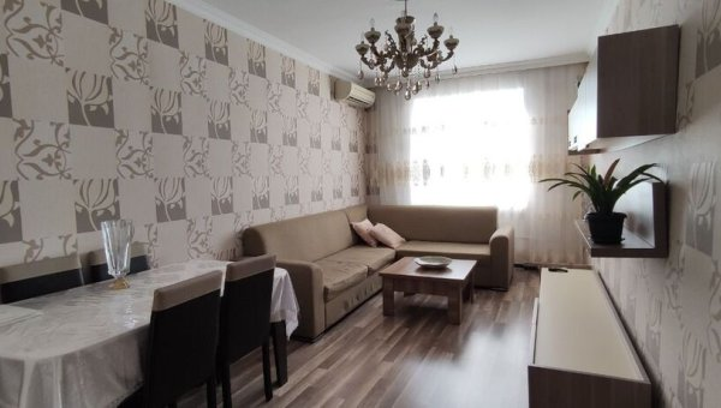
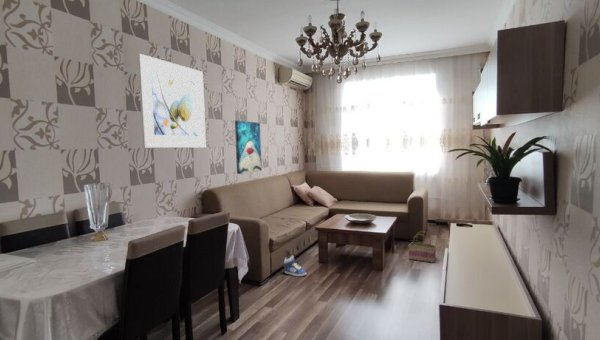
+ sneaker (294, 265)
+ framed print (175, 106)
+ wall art (249, 147)
+ basket (422, 245)
